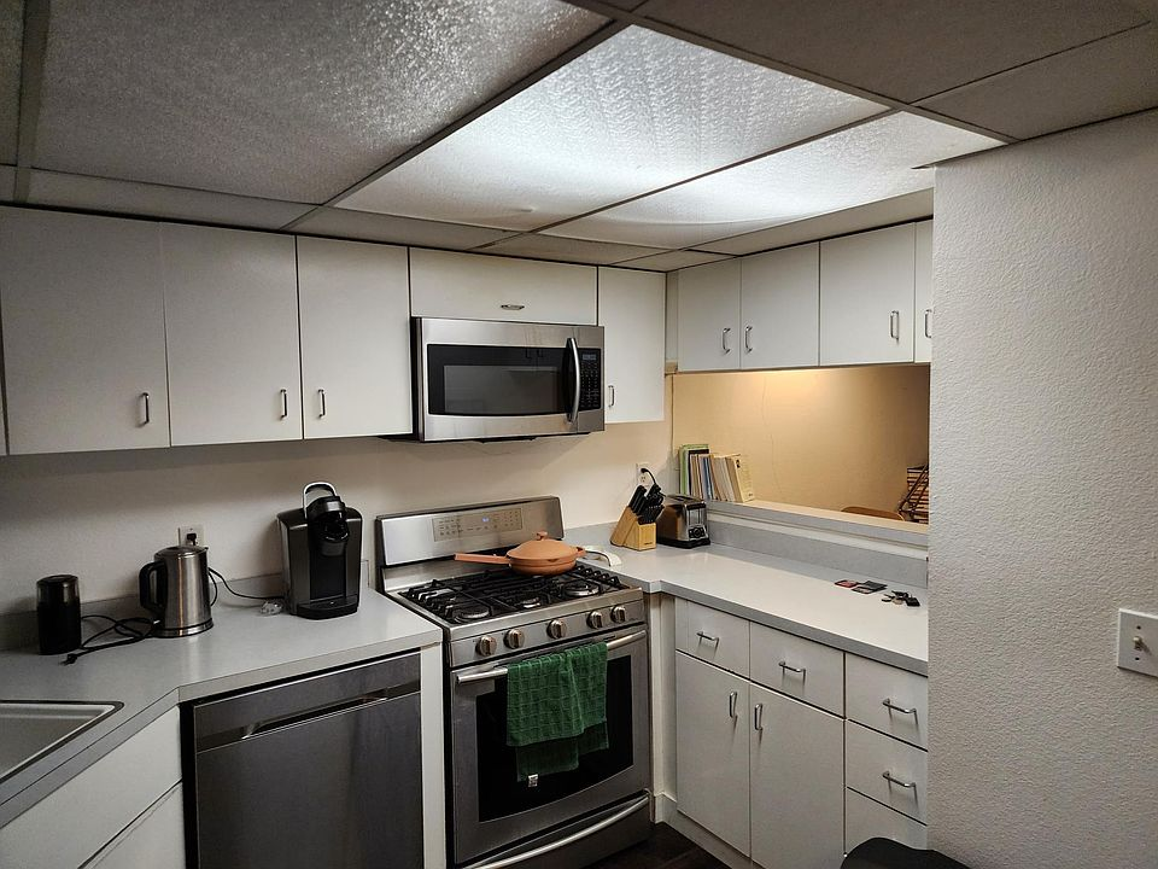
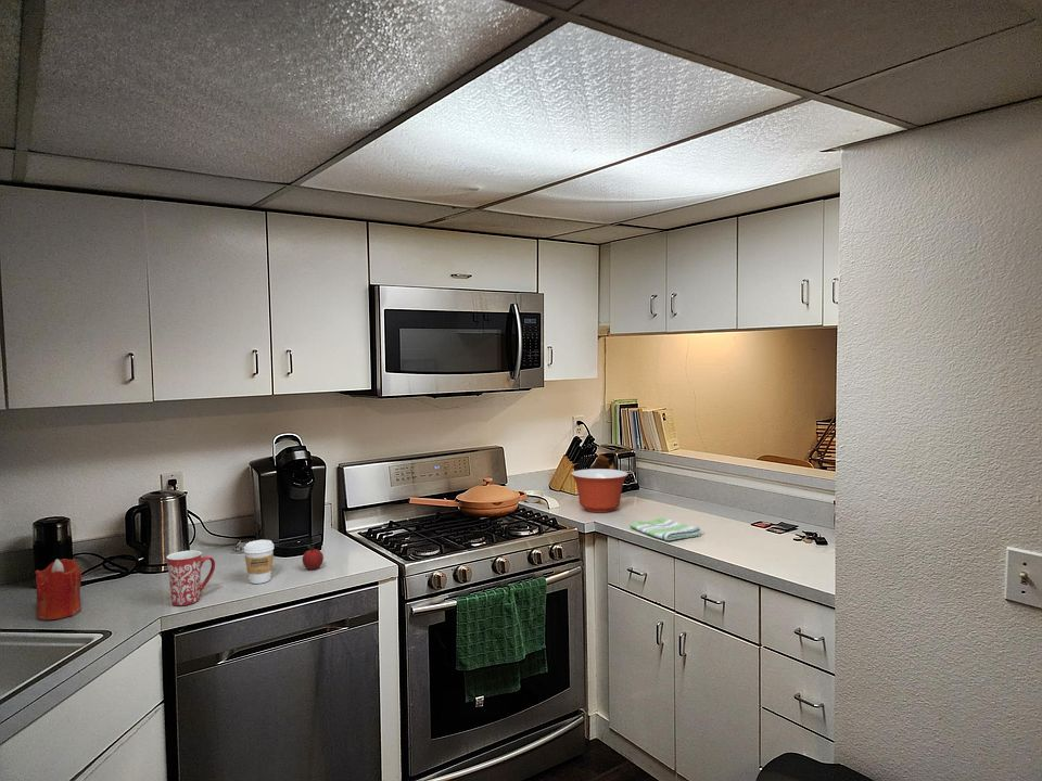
+ apple (313, 556)
+ candle (59, 586)
+ mixing bowl (599, 491)
+ dish towel (664, 527)
+ coffee cup (258, 561)
+ mug (191, 576)
